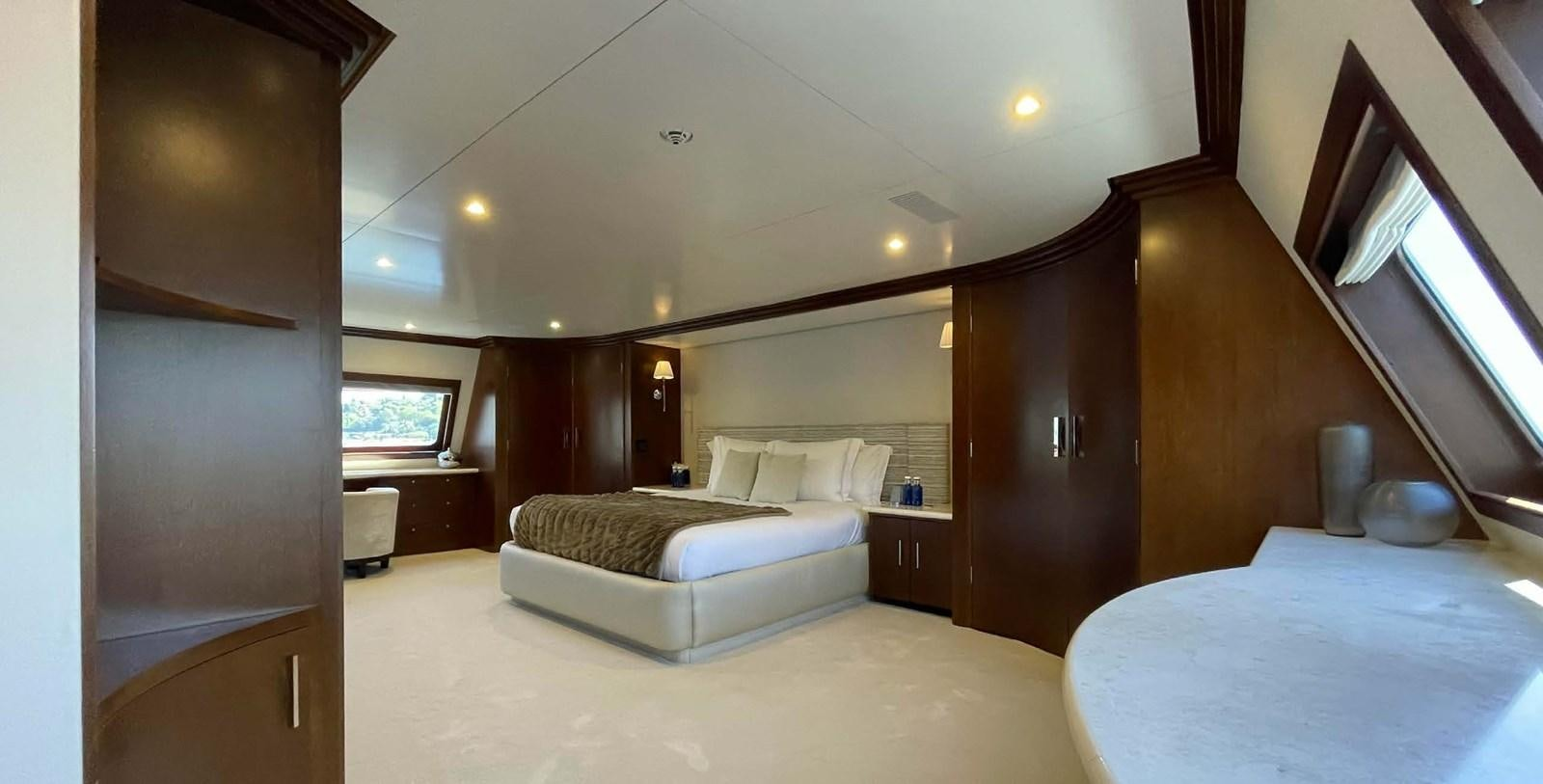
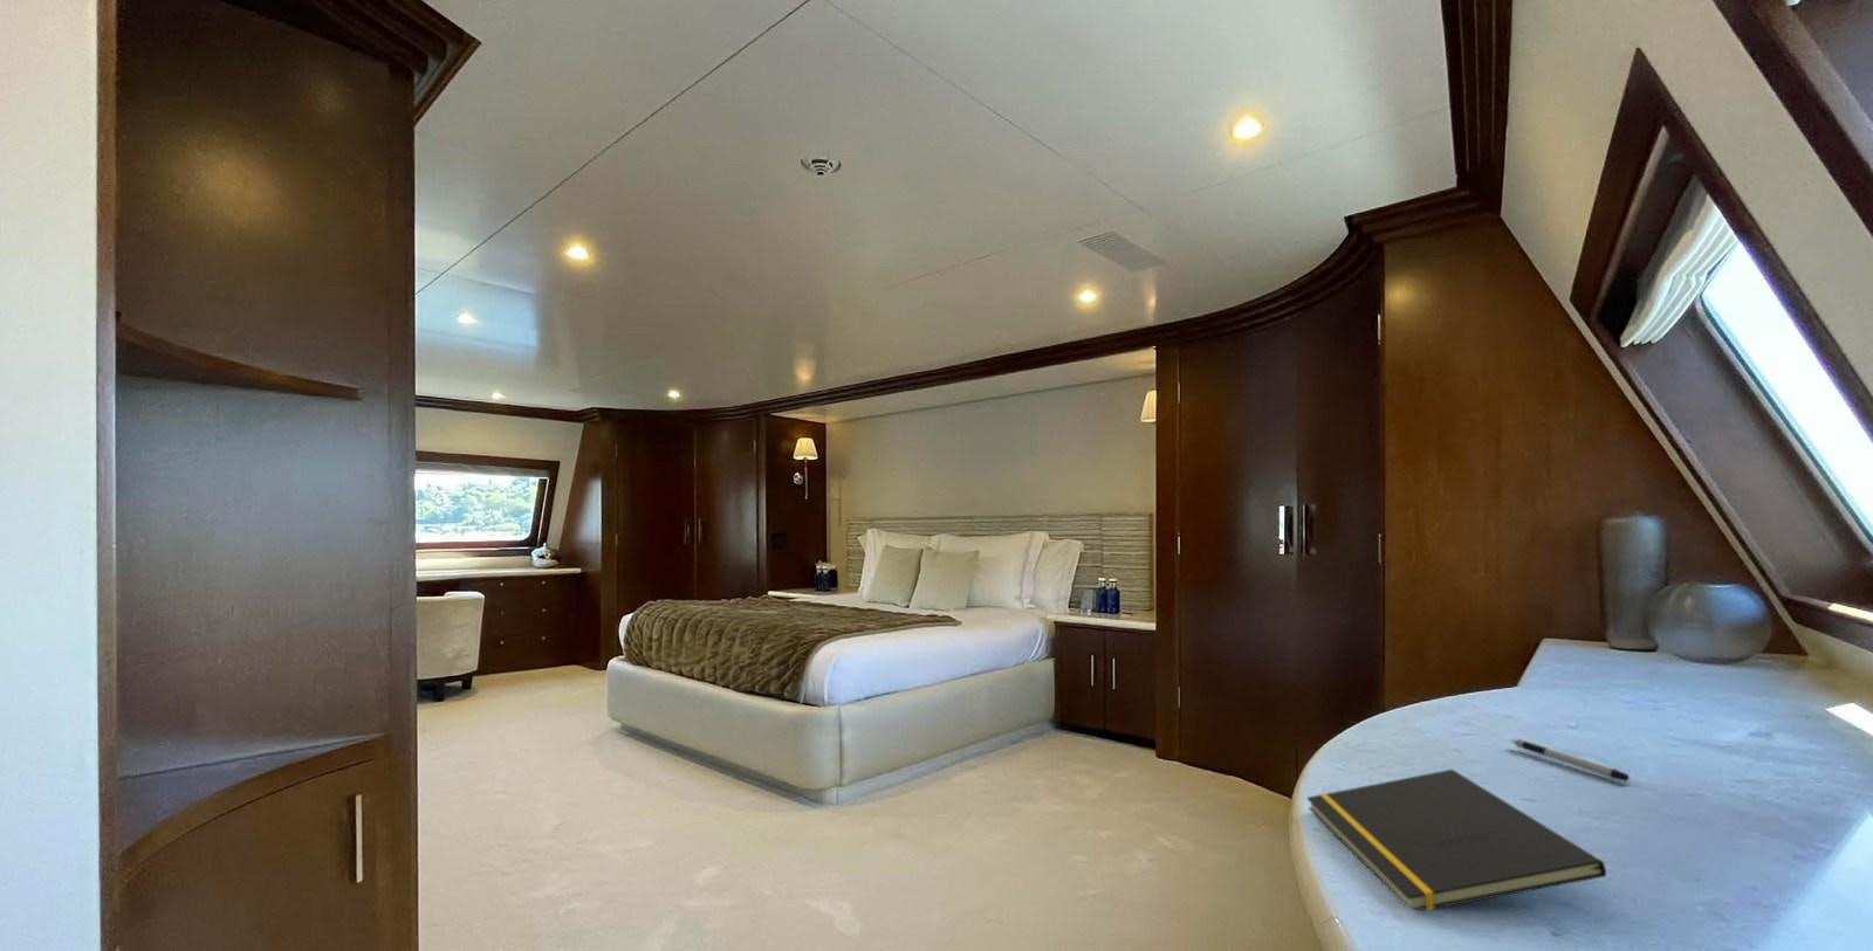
+ pen (1563, 758)
+ notepad (1434, 831)
